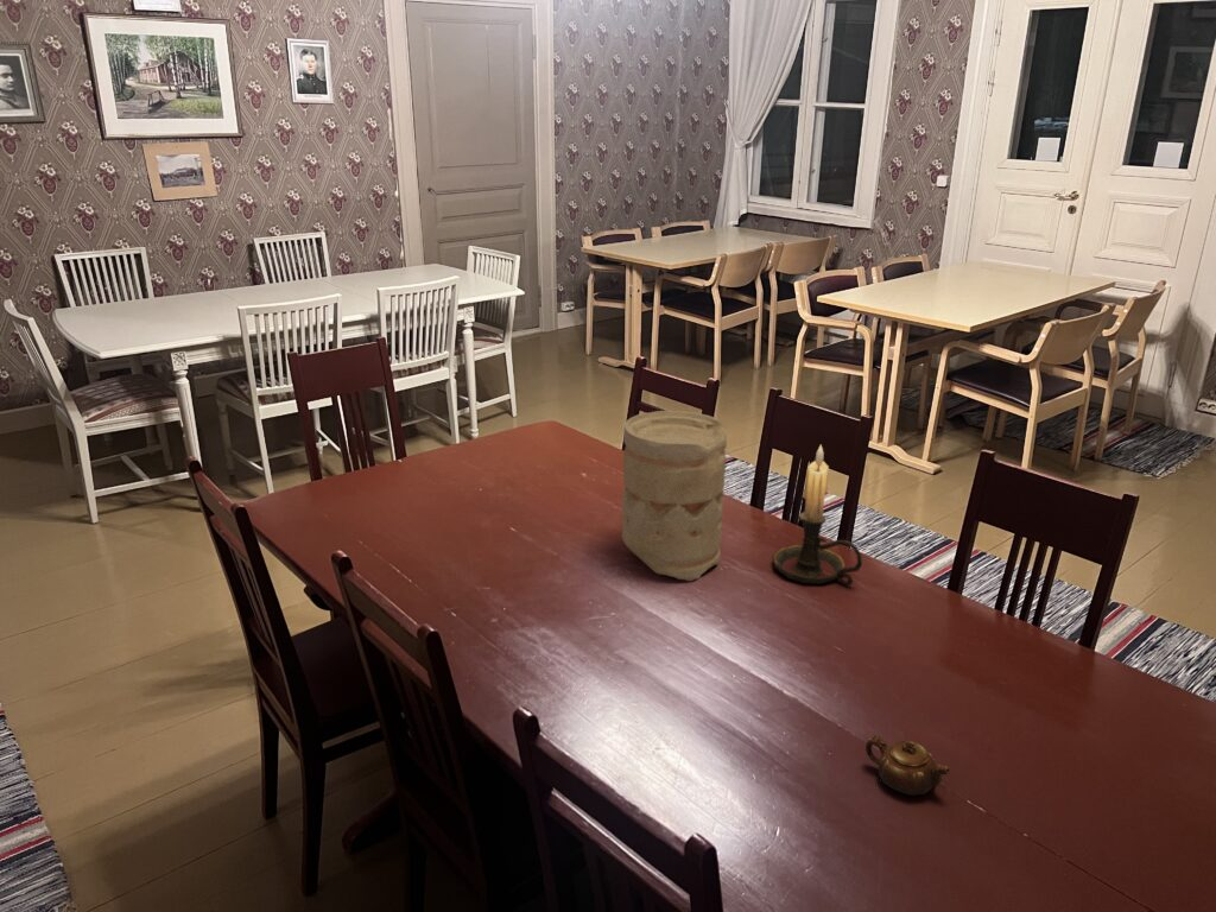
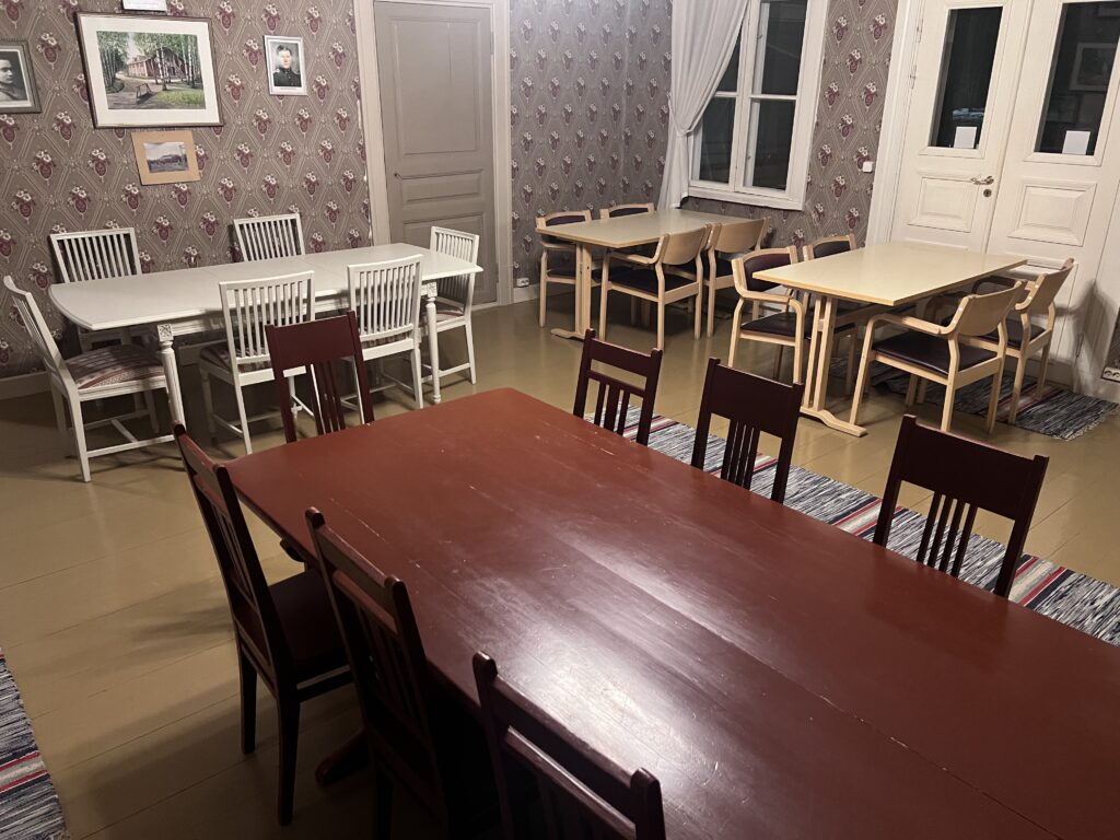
- vase (672, 494)
- candle holder (823, 512)
- teapot (906, 760)
